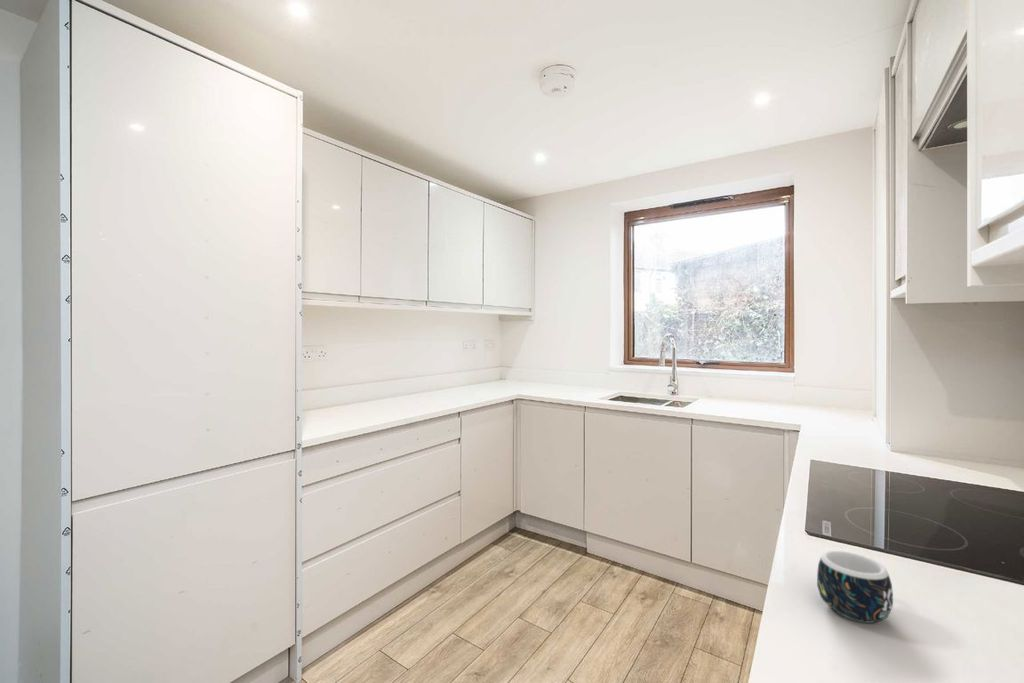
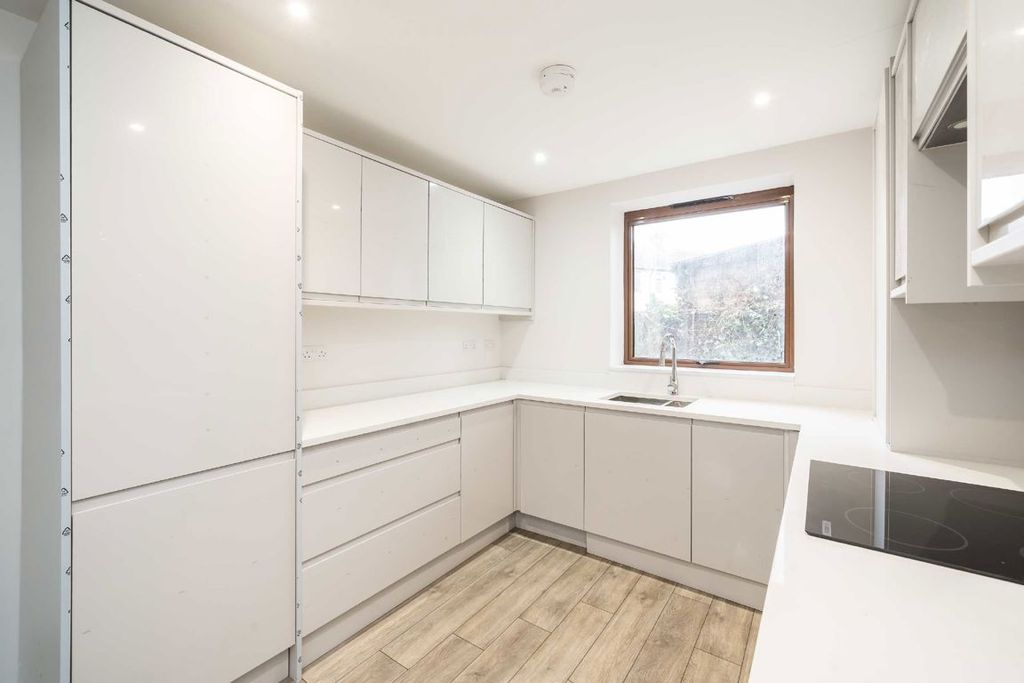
- mug (854, 581)
